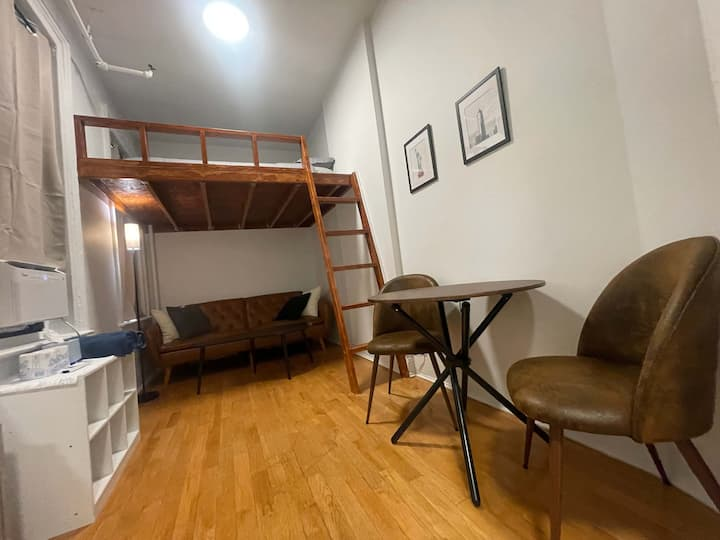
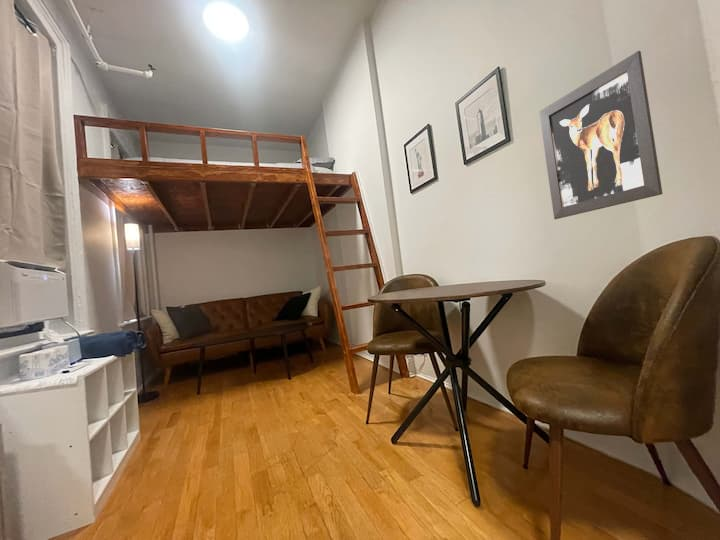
+ wall art (591, 146)
